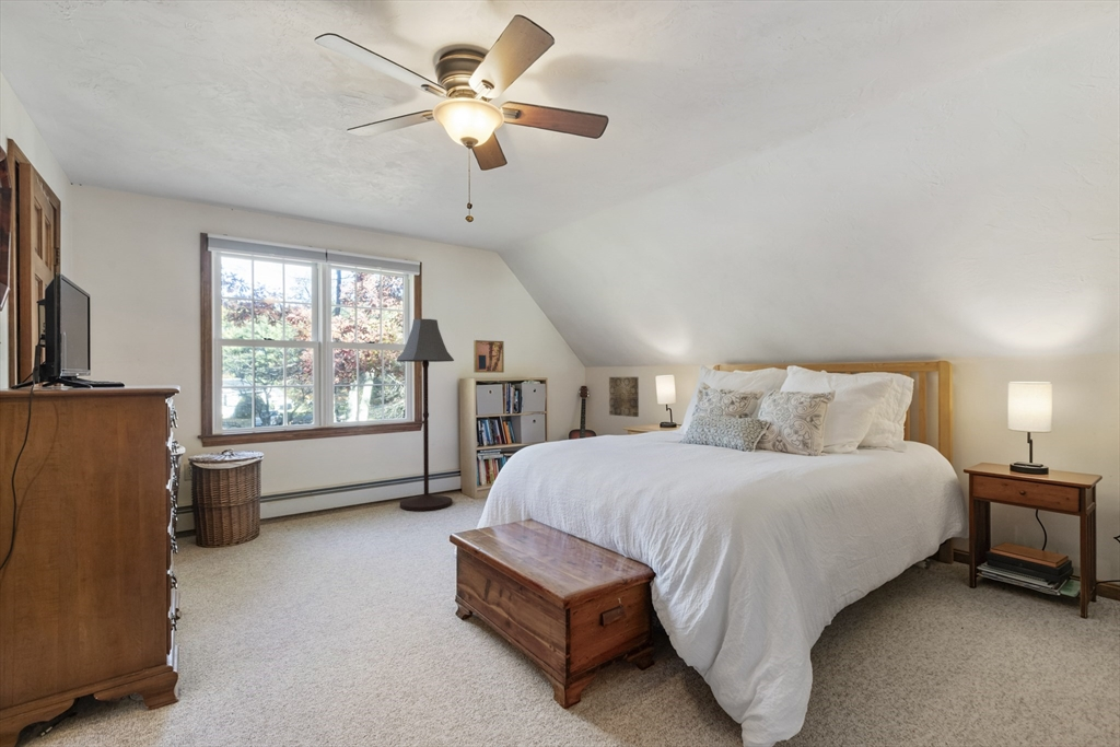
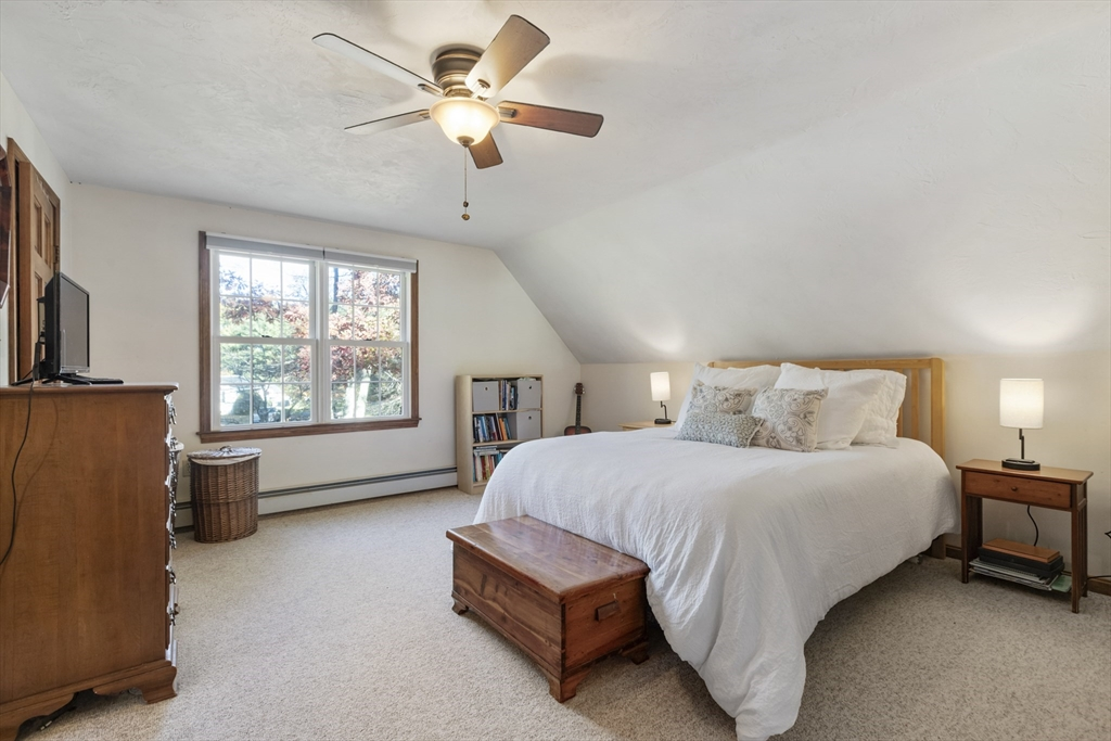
- wall art (489, 357)
- floor lamp (425, 411)
- wall art (623, 396)
